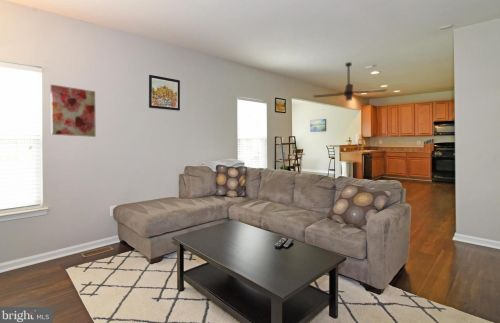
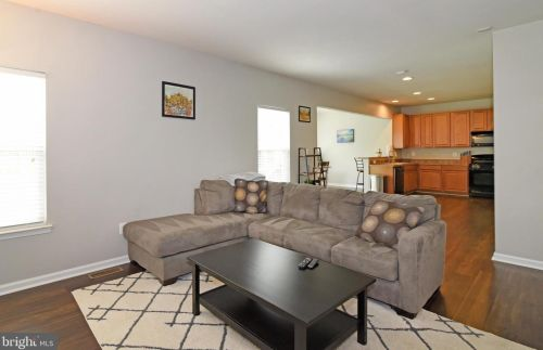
- ceiling fan (348, 79)
- wall art (74, 112)
